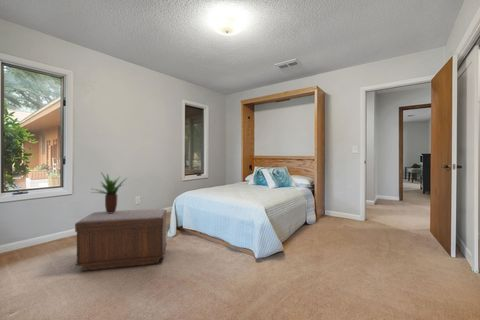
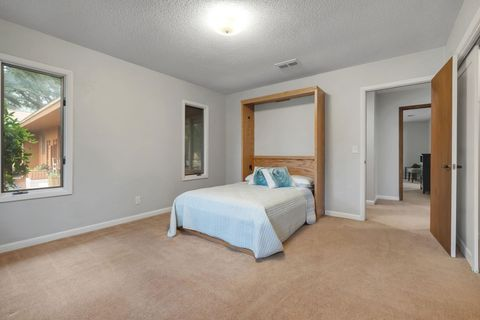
- bench (126, 236)
- potted plant (108, 193)
